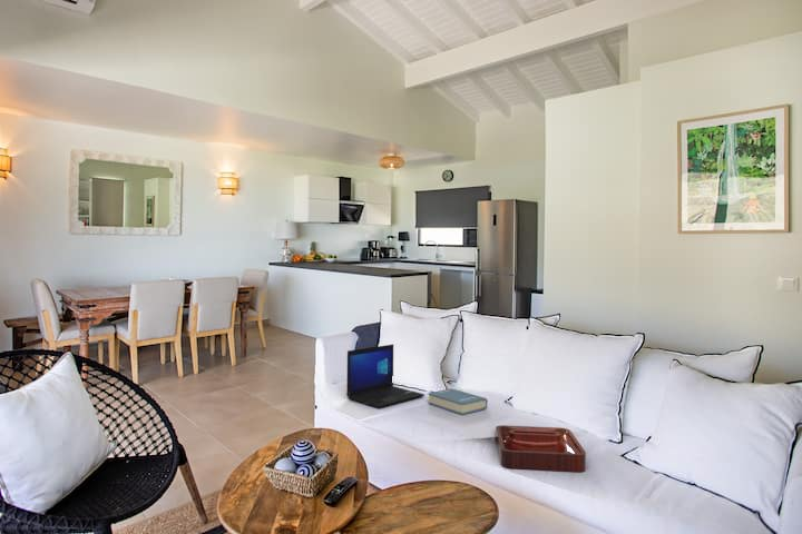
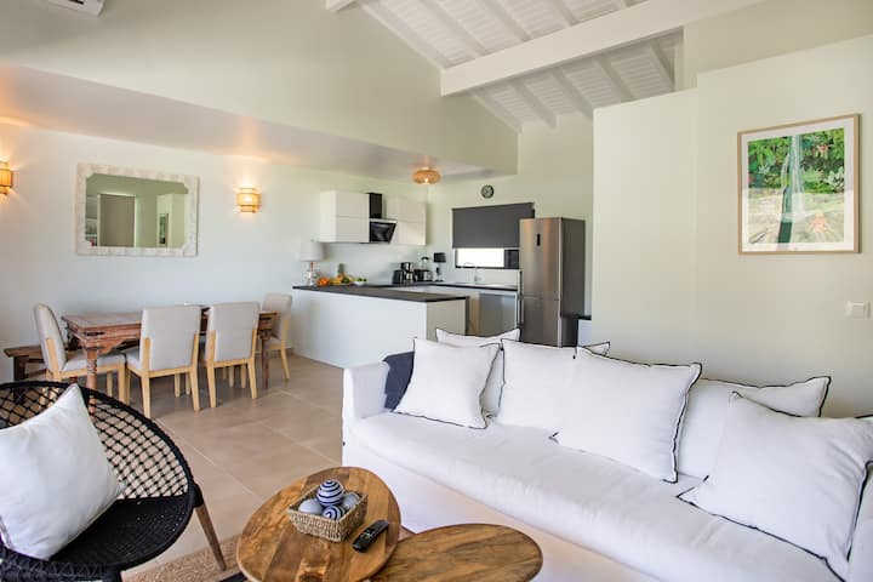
- decorative tray (537, 446)
- hardback book (457, 400)
- laptop (385, 374)
